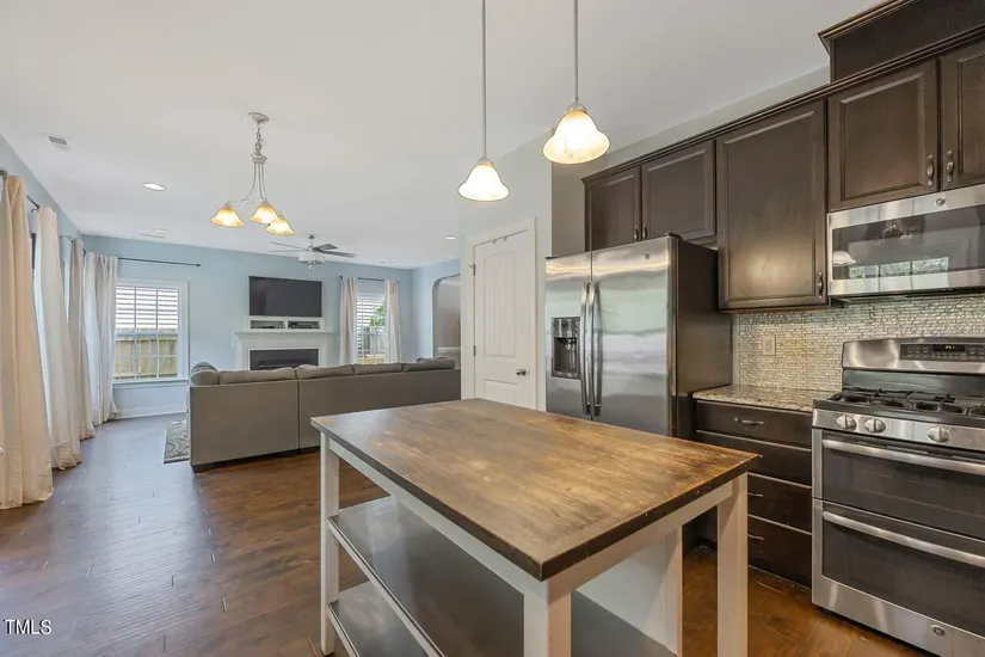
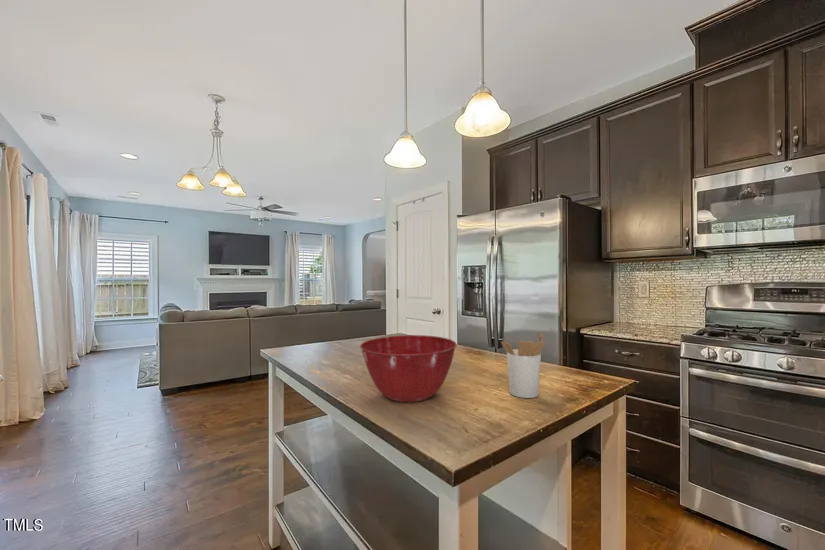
+ mixing bowl (408, 368)
+ utensil holder (526, 365)
